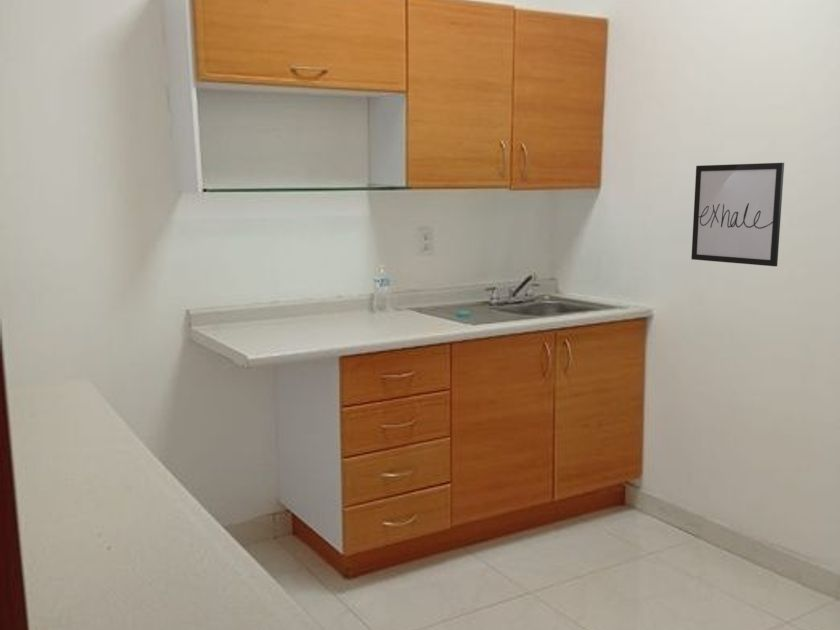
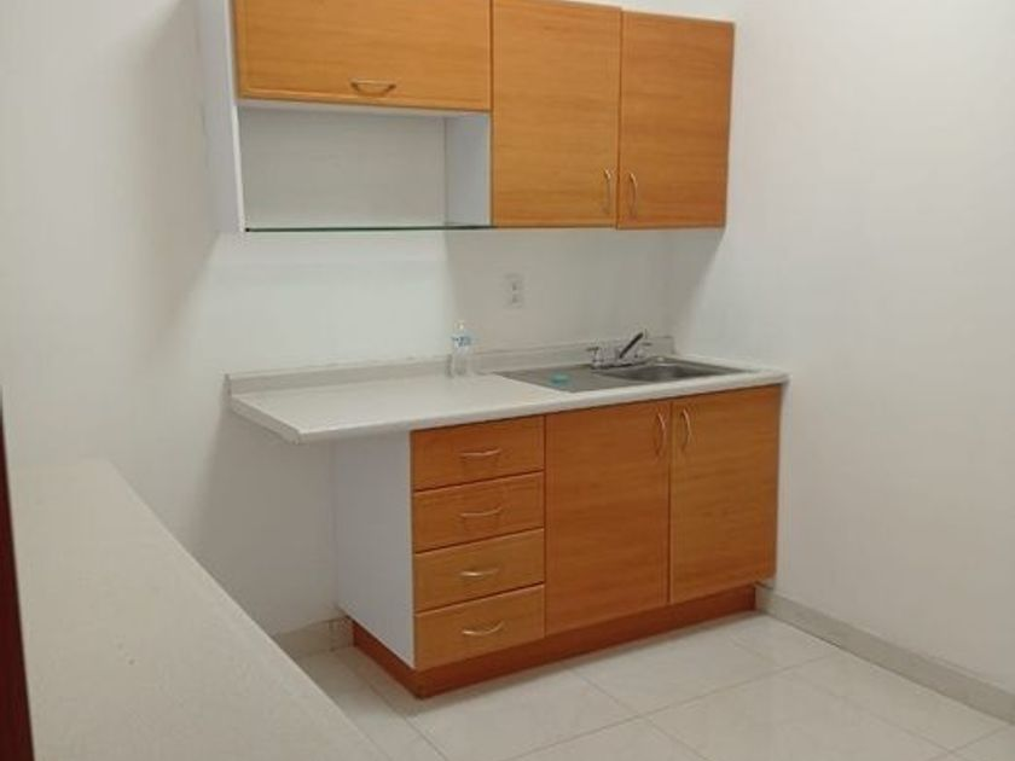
- wall art (735, 213)
